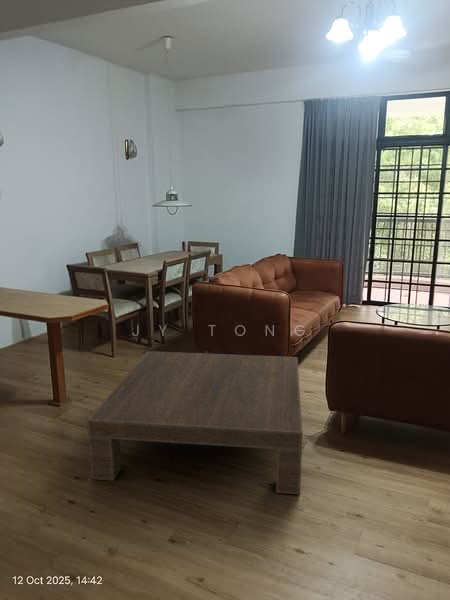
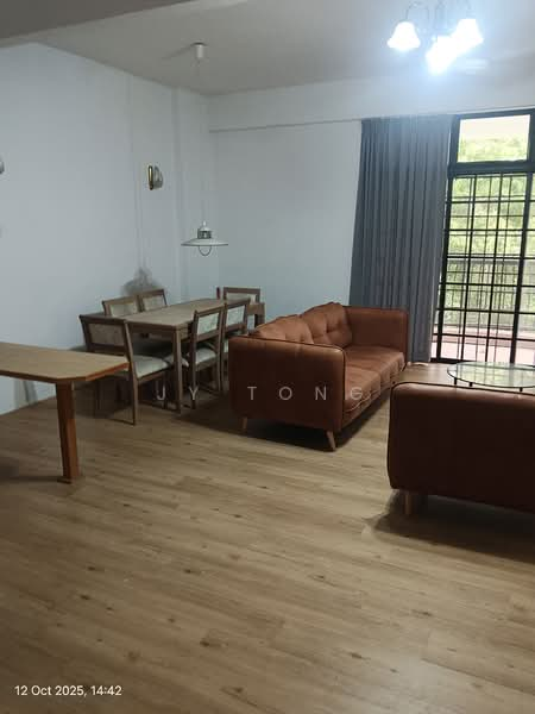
- coffee table (209, 409)
